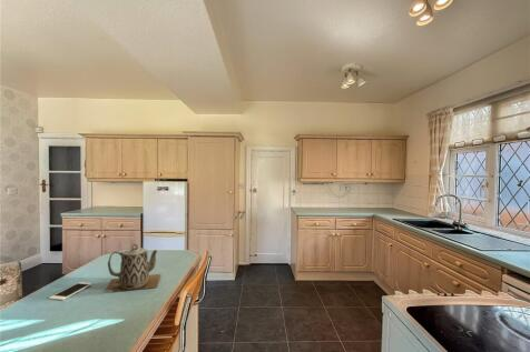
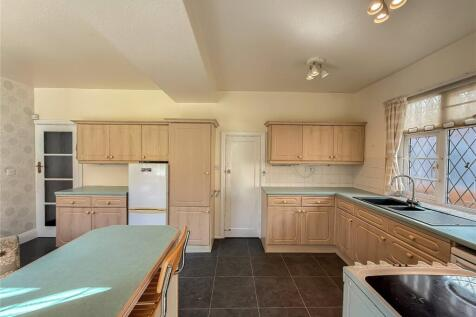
- teapot (134, 263)
- cell phone (71, 290)
